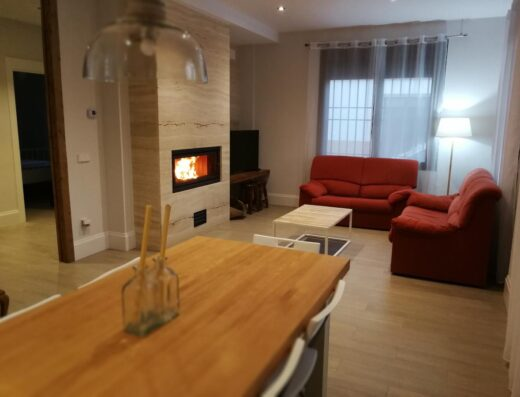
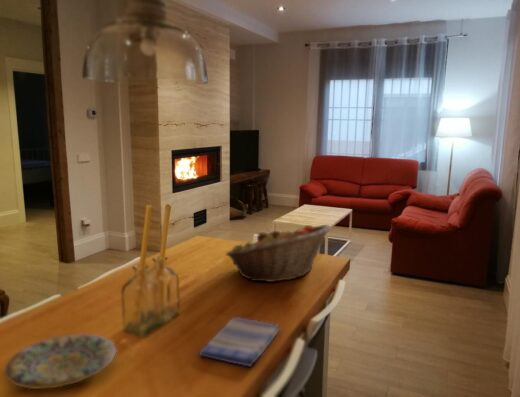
+ fruit basket (279, 248)
+ dish towel (241, 338)
+ plate (63, 362)
